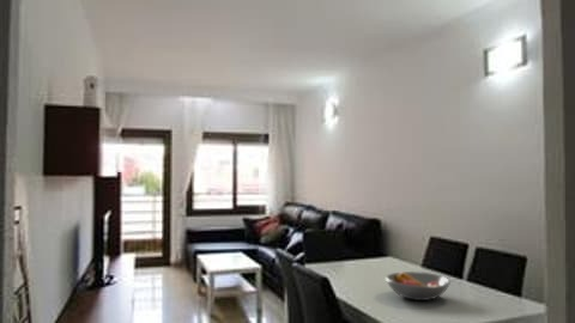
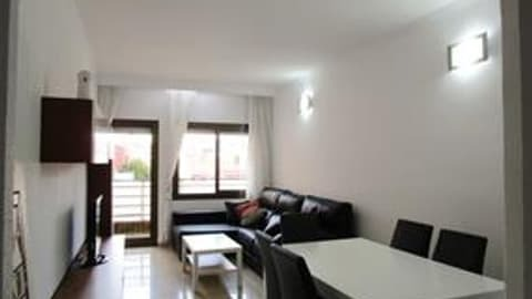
- fruit bowl (417, 285)
